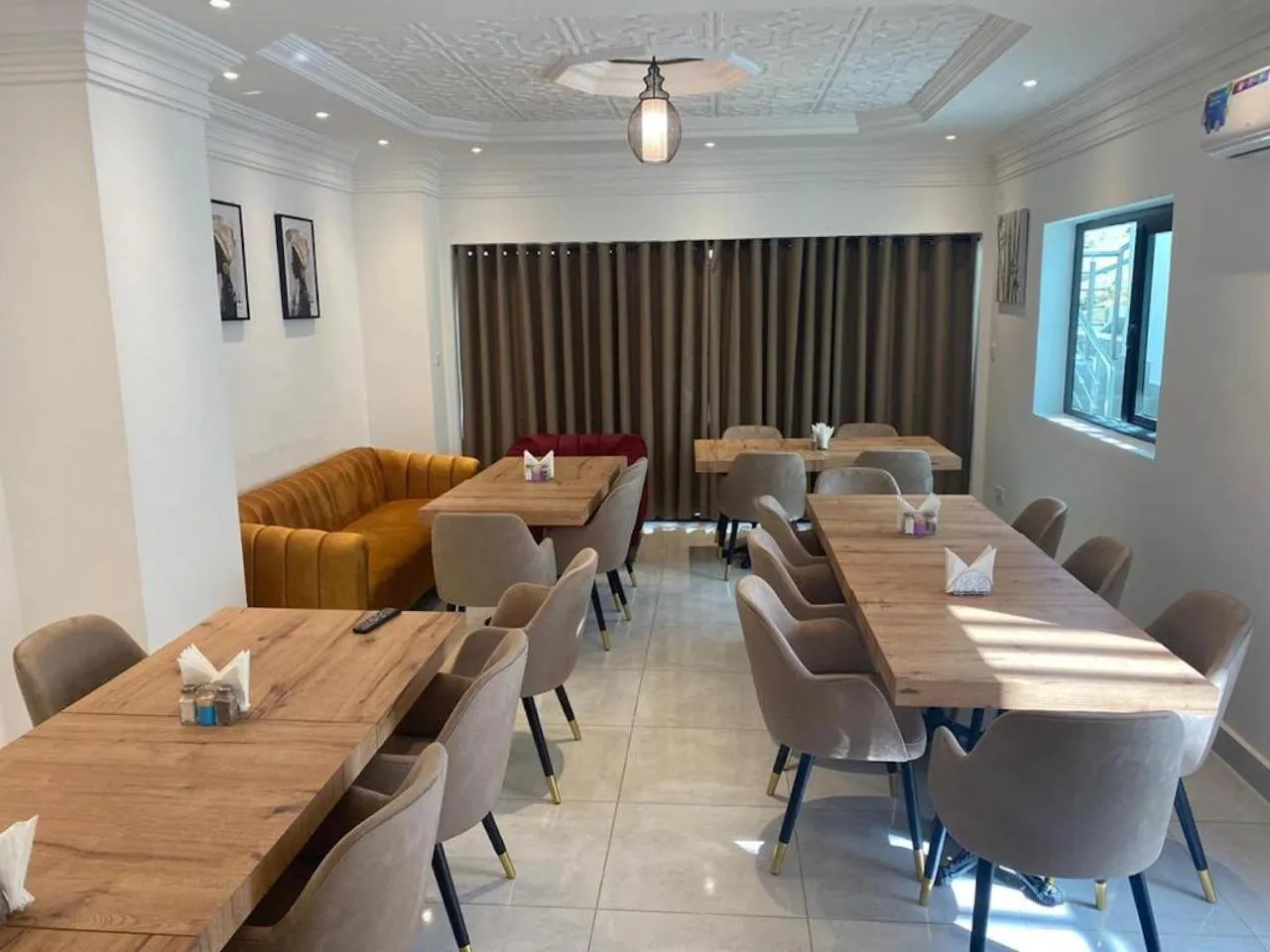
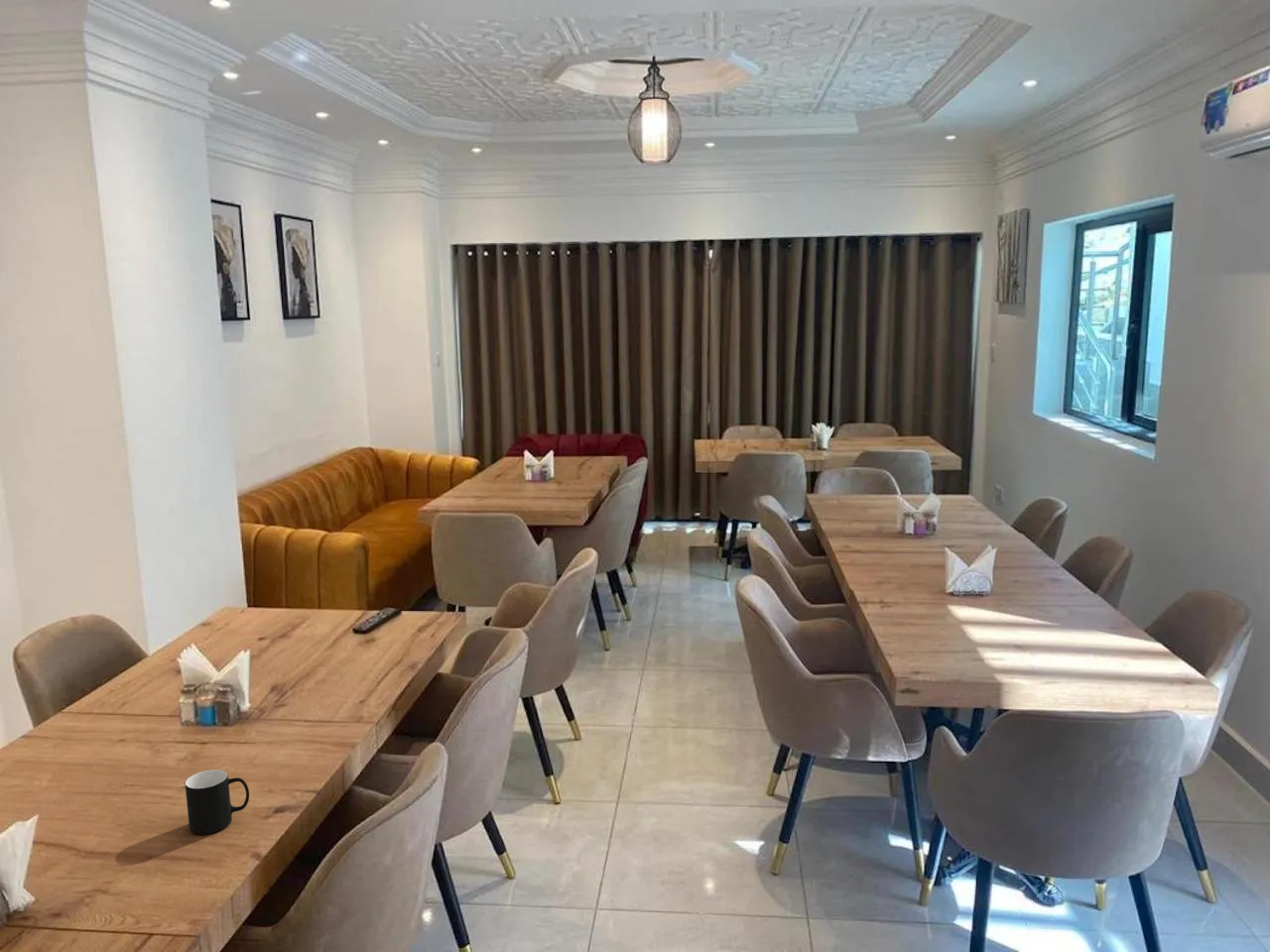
+ cup (218, 800)
